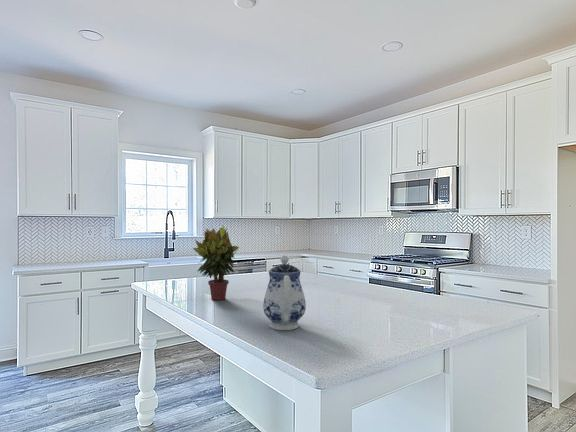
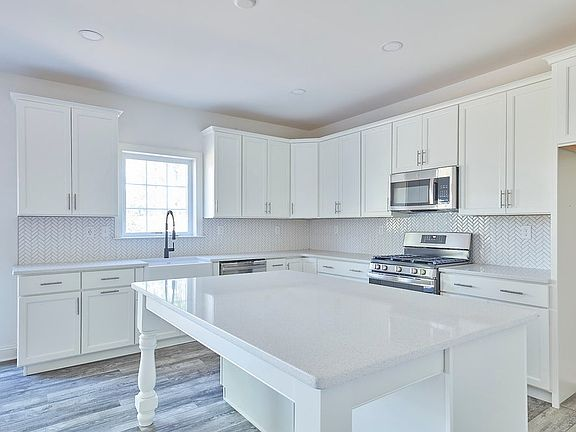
- potted plant (218, 261)
- teapot (284, 290)
